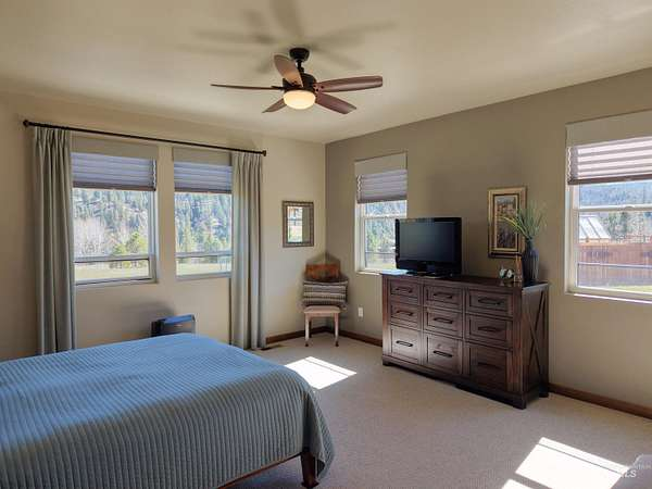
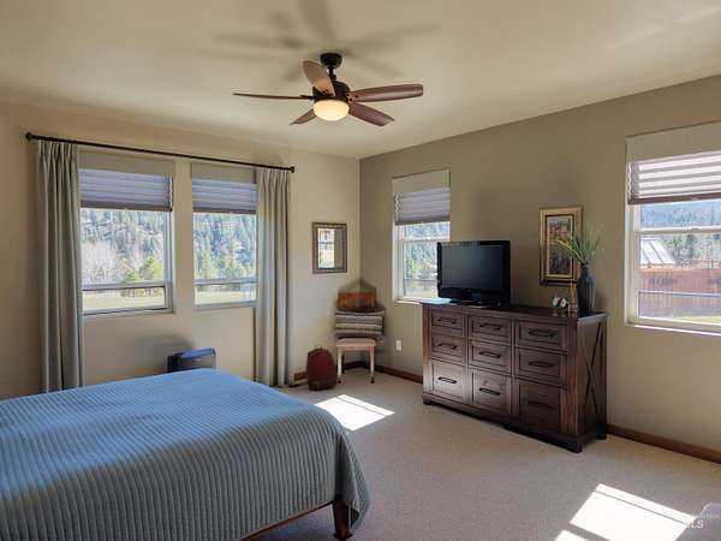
+ backpack (321, 365)
